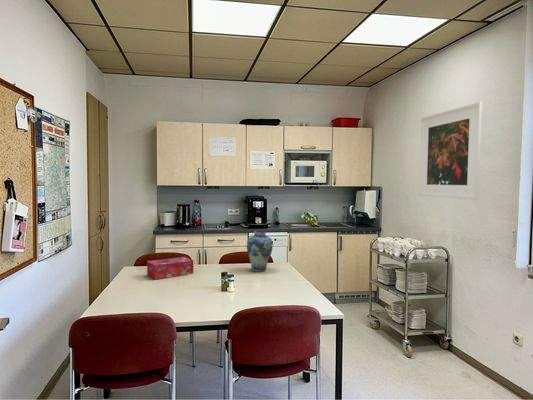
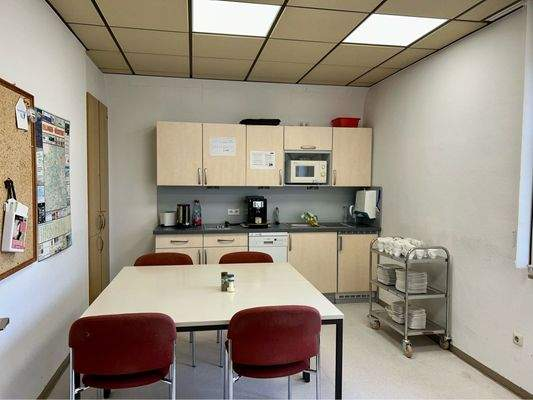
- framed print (446, 154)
- tissue box (170, 267)
- vase (259, 251)
